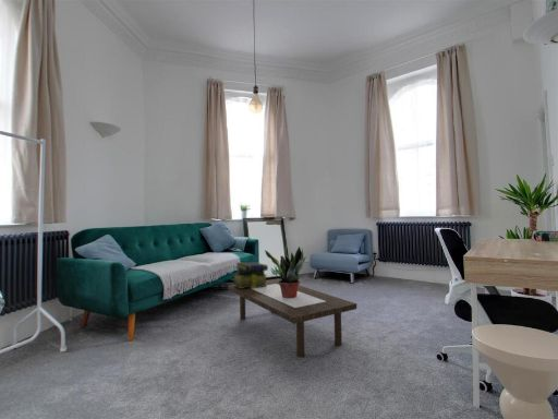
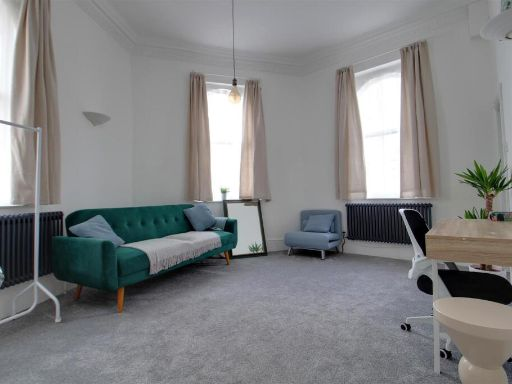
- potted plant (286, 267)
- stack of books (251, 273)
- coffee table (284, 311)
